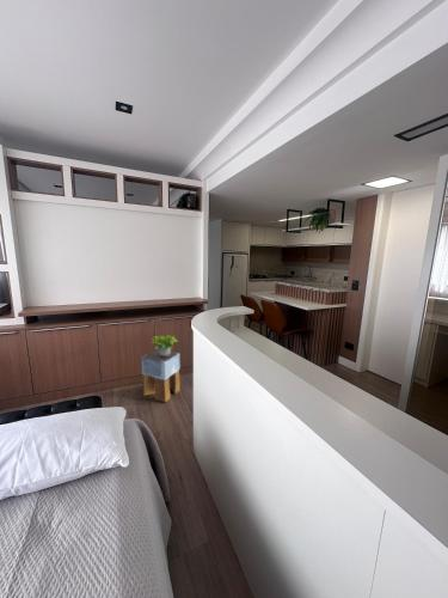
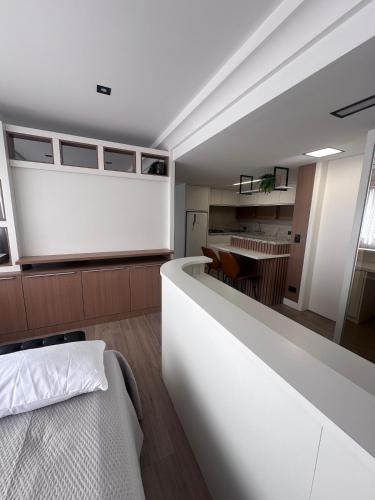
- stool (161, 373)
- potted plant (162, 344)
